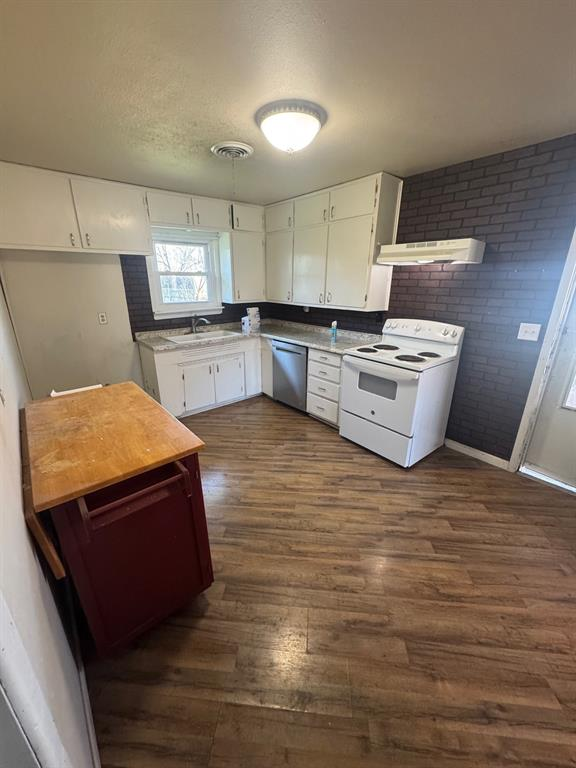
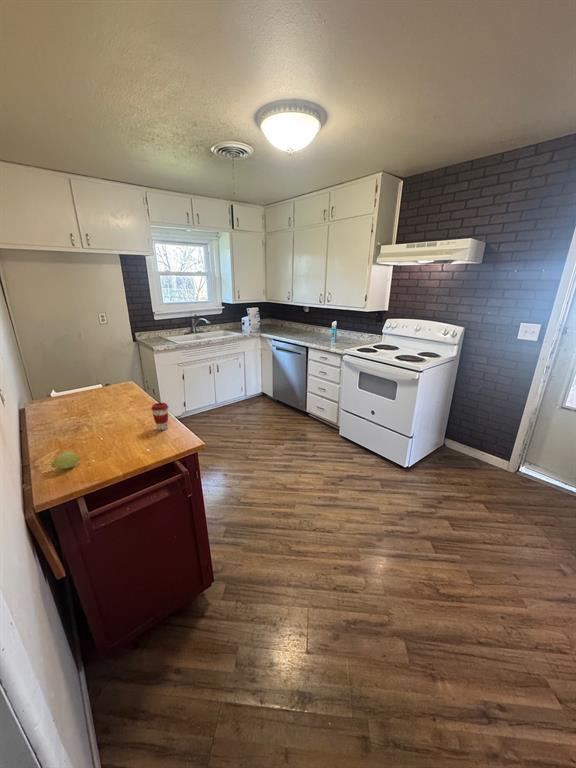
+ fruit (65, 460)
+ coffee cup (161, 416)
